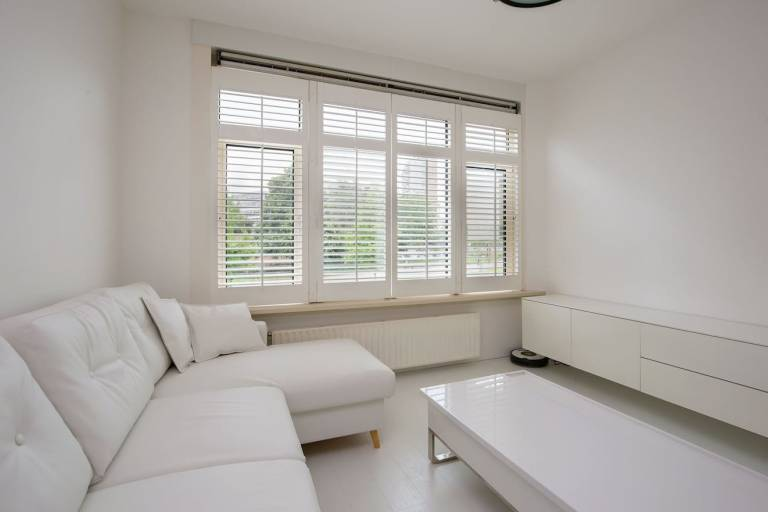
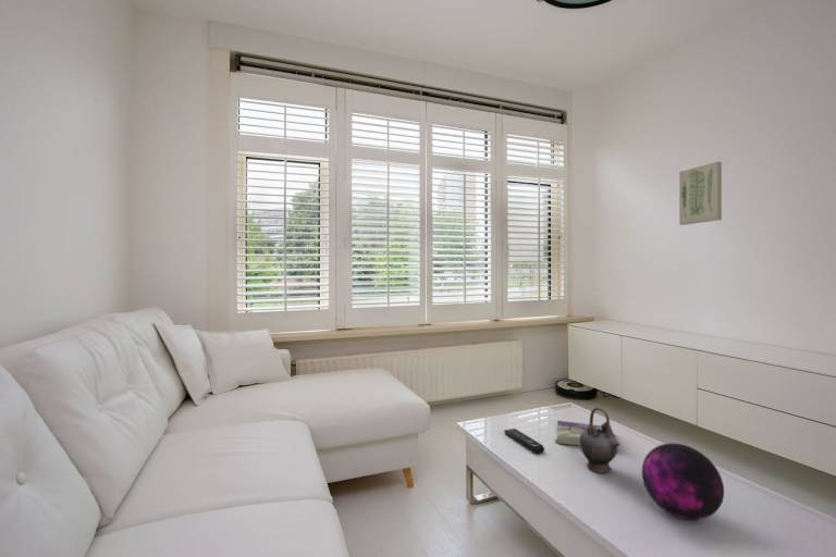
+ decorative orb (680, 480)
+ wall art (699, 195)
+ book (583, 431)
+ teapot (601, 440)
+ remote control (522, 440)
